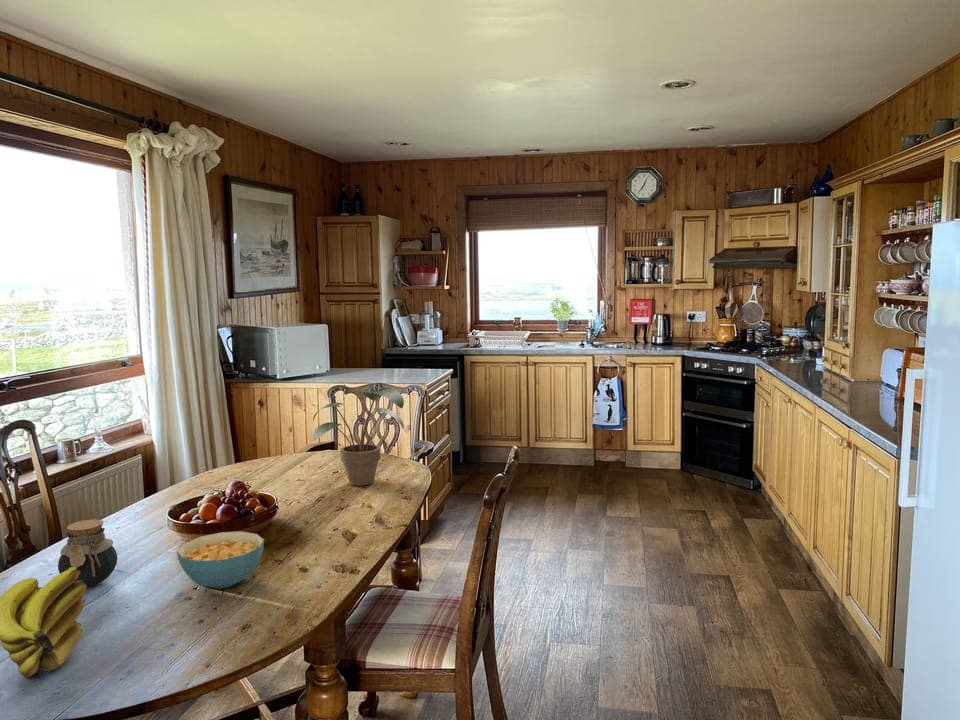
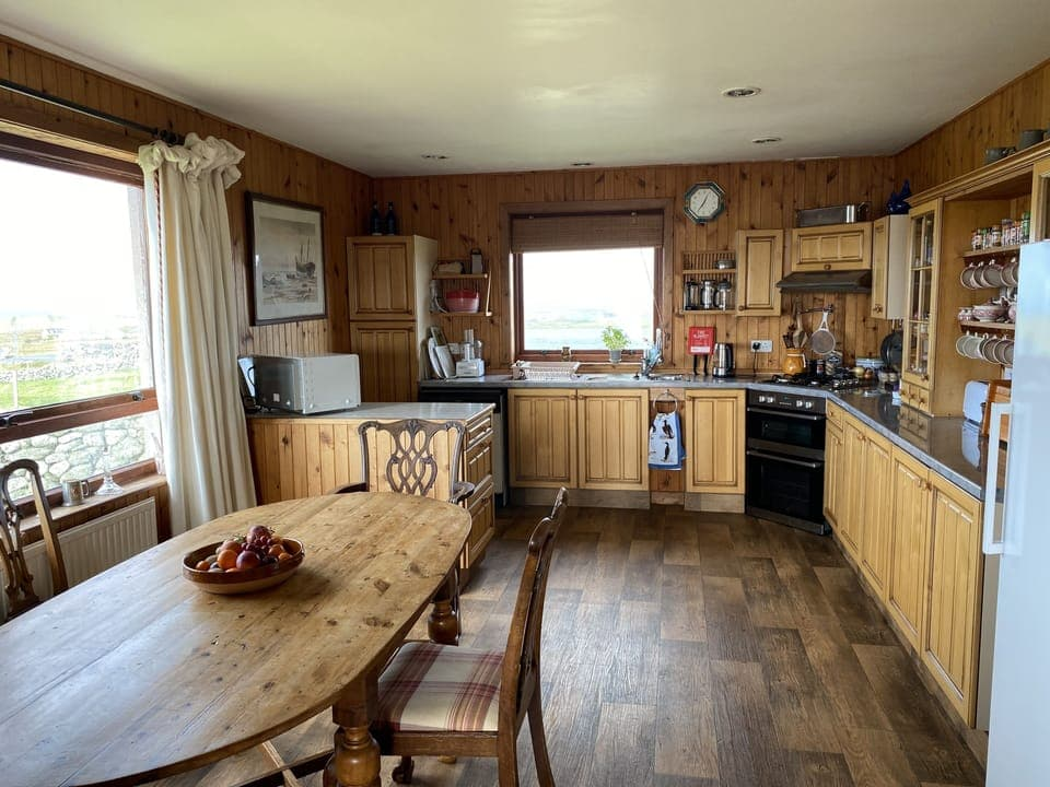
- cereal bowl (222, 564)
- jar (86, 555)
- banana (45, 623)
- potted plant (361, 435)
